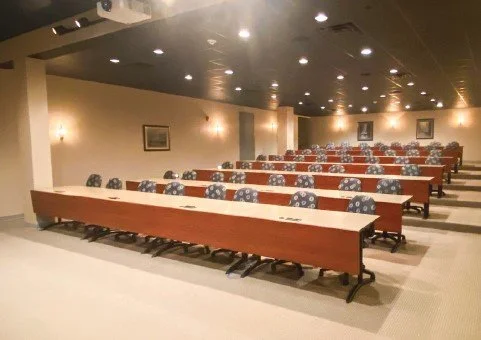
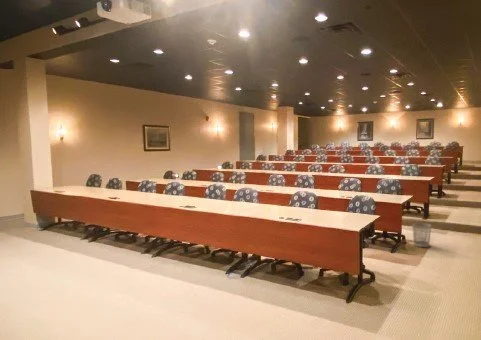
+ wastebasket (421, 235)
